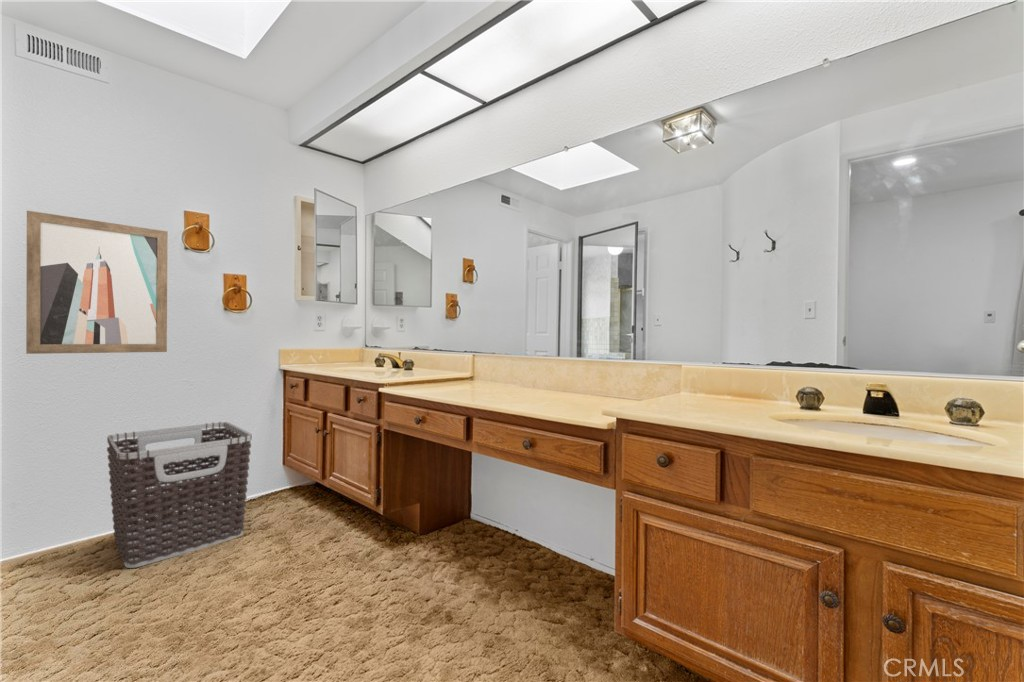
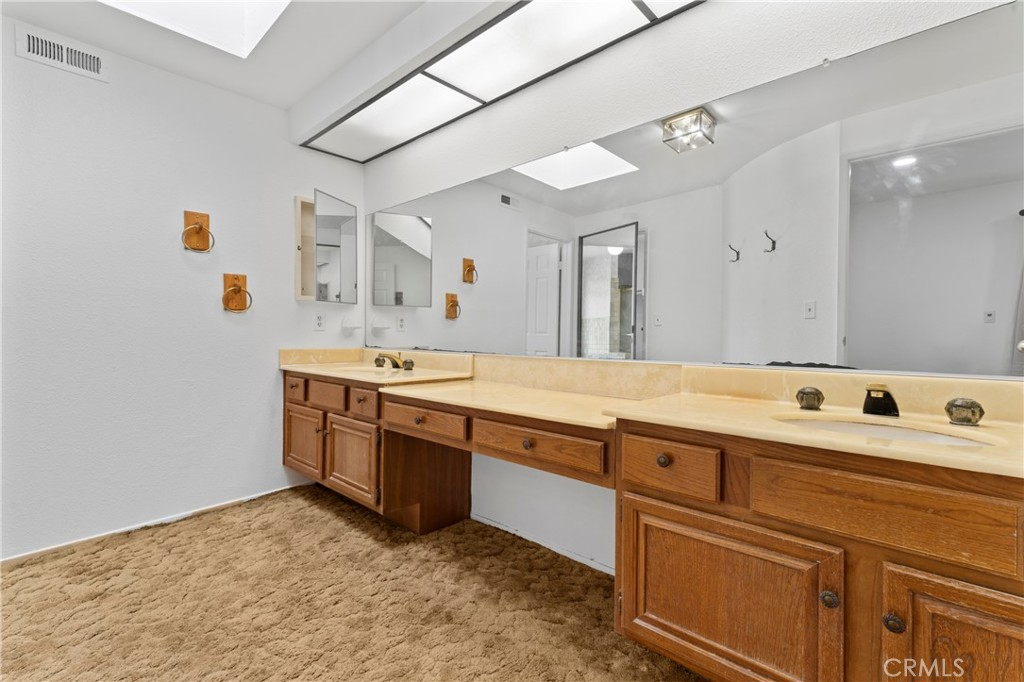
- clothes hamper (180, 485)
- wall art (102, 287)
